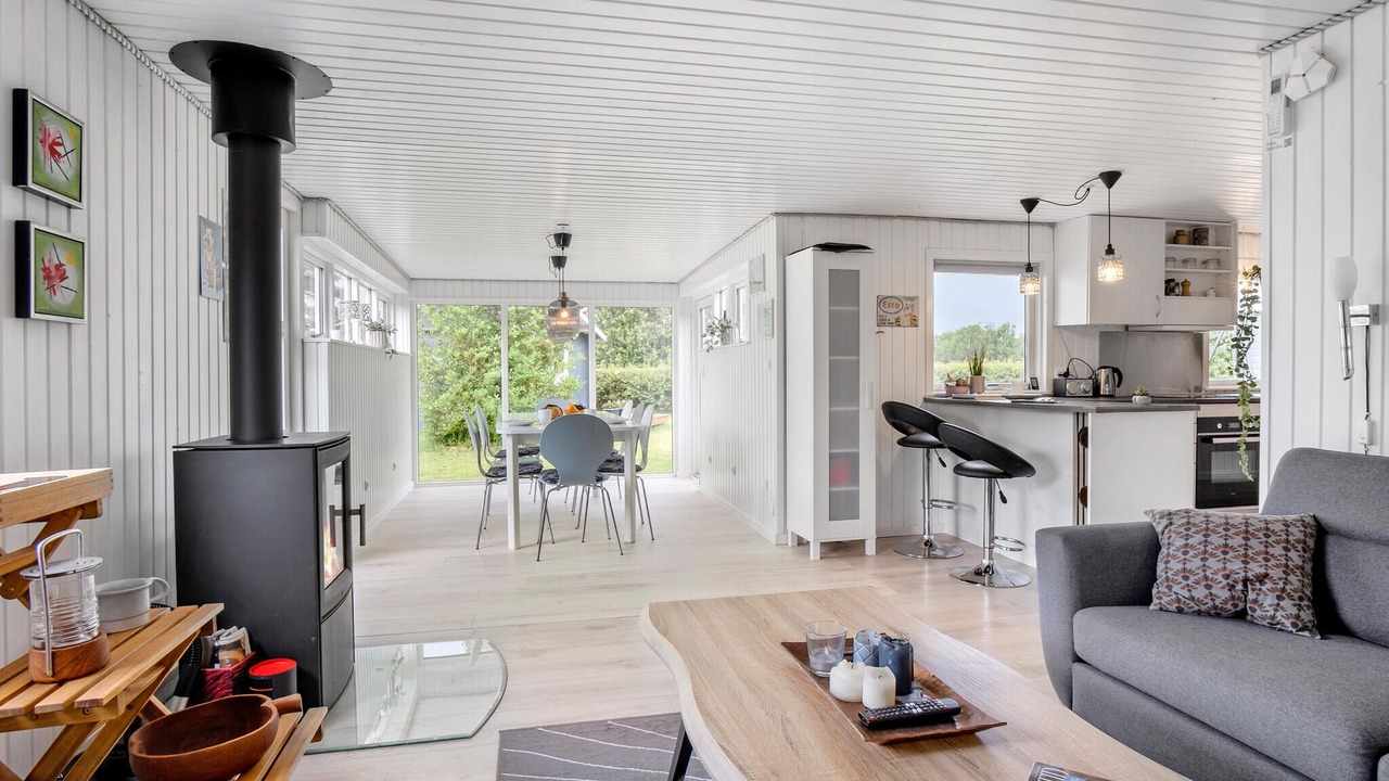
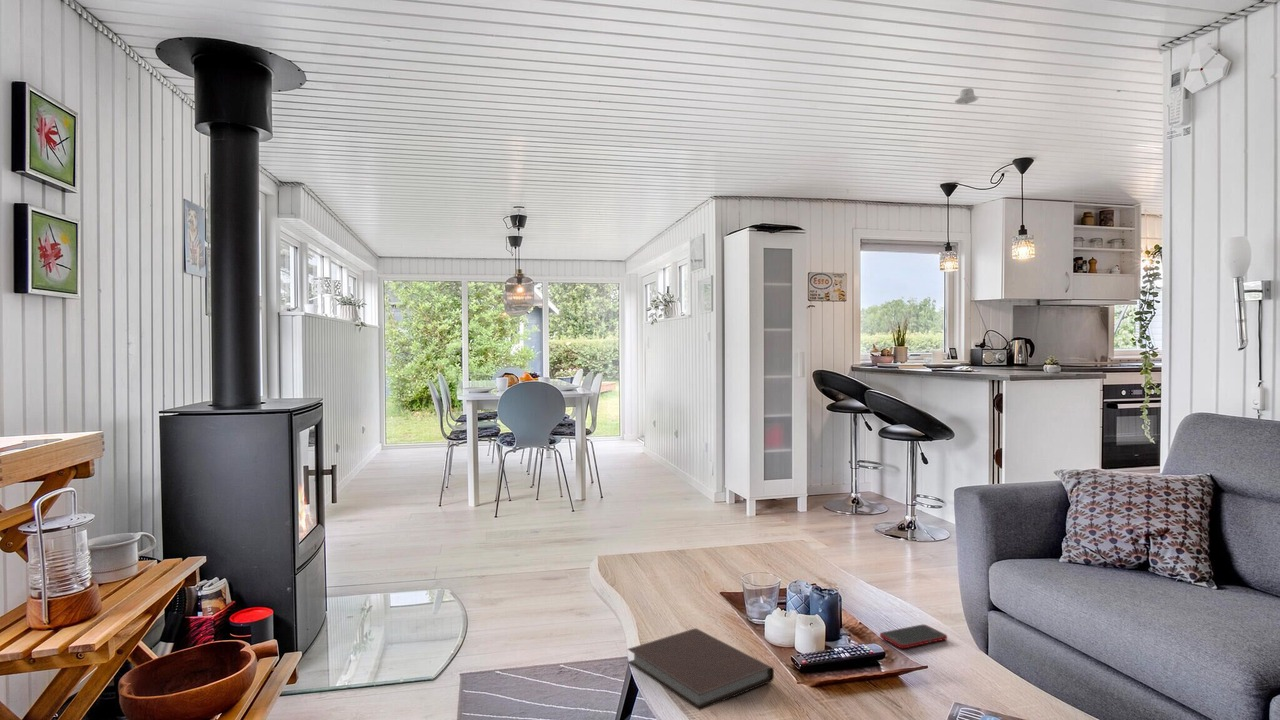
+ cell phone (913, 636)
+ recessed light (966, 96)
+ notebook (698, 664)
